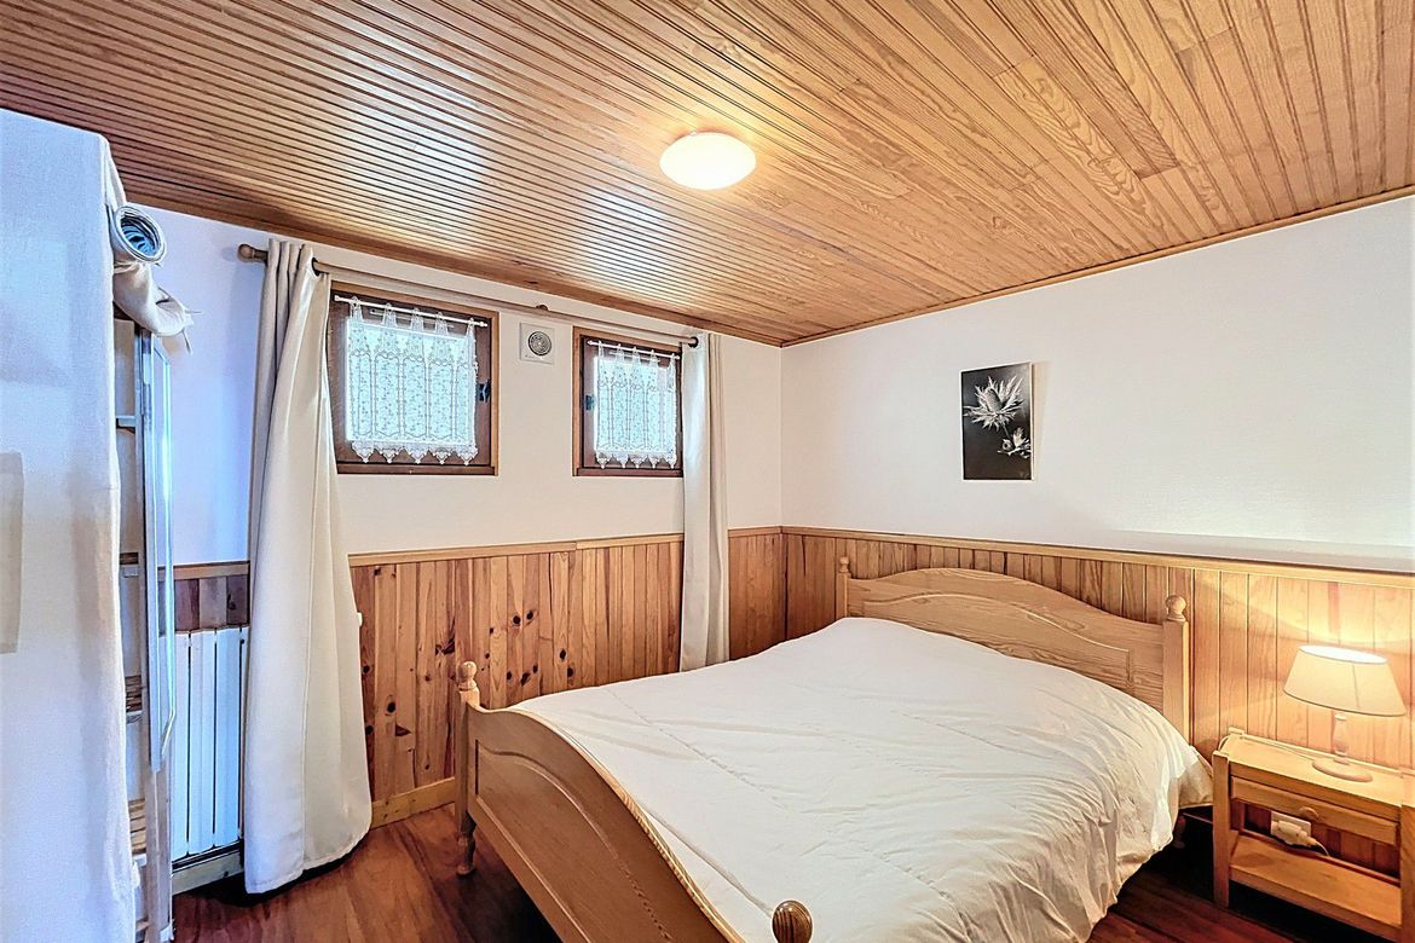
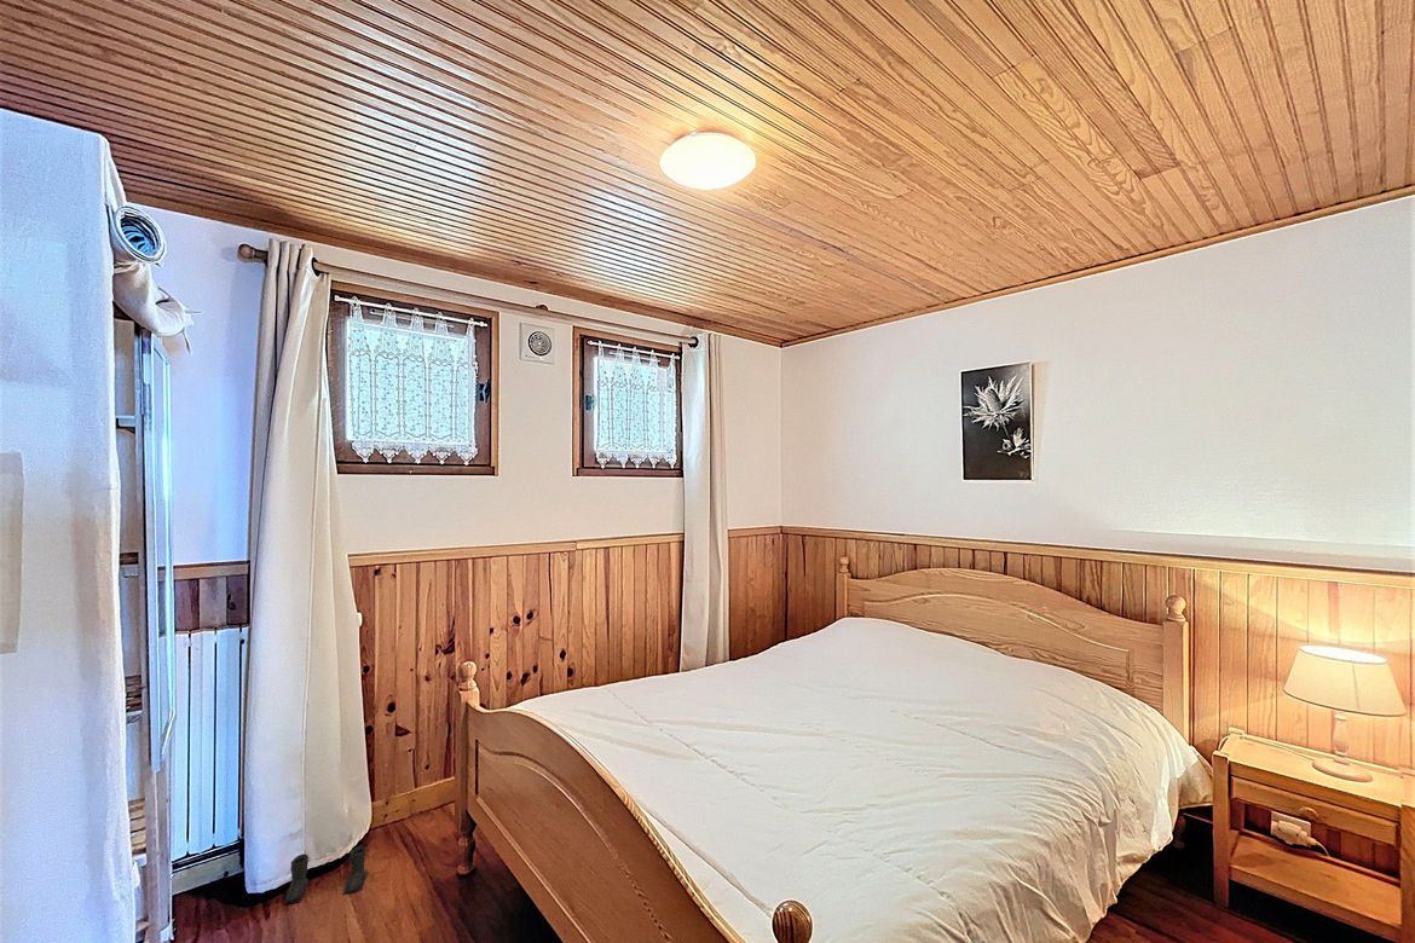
+ boots (306, 872)
